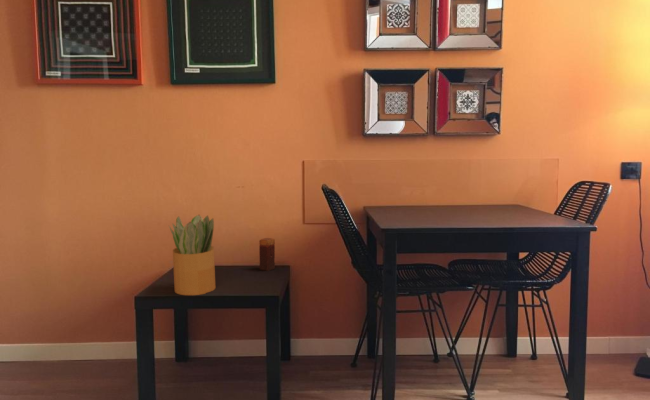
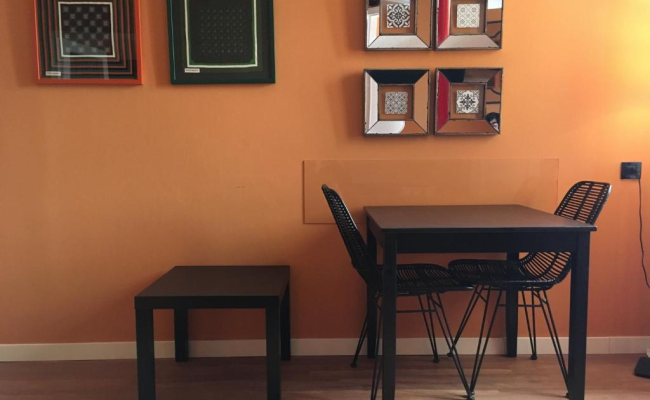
- potted plant (194, 252)
- candle (267, 254)
